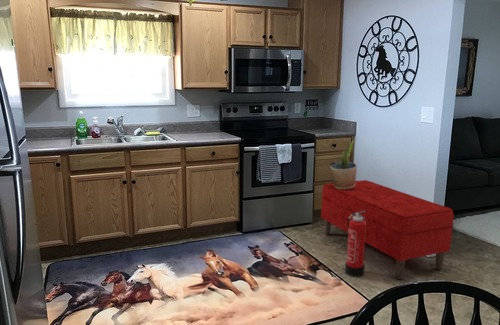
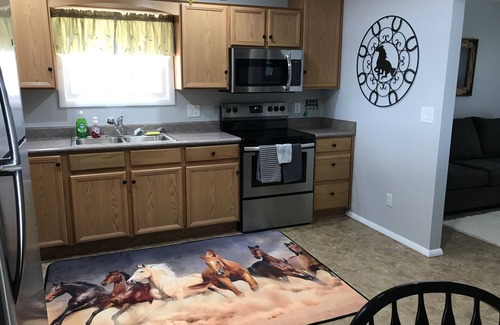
- potted plant (345, 165)
- fire extinguisher (354, 239)
- bench (379, 222)
